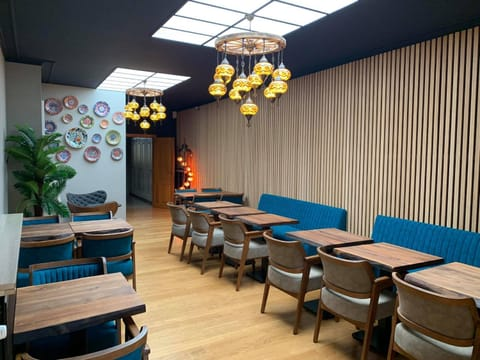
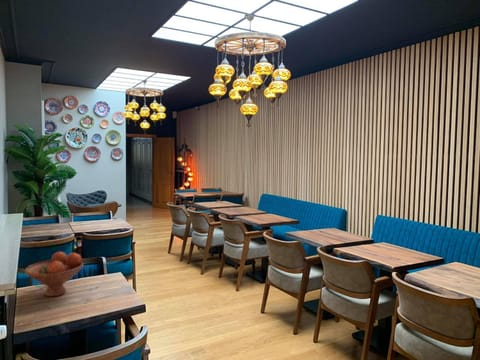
+ fruit bowl (55, 274)
